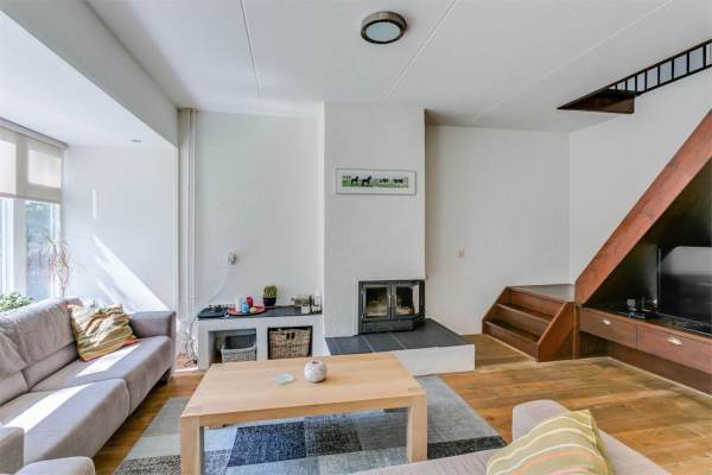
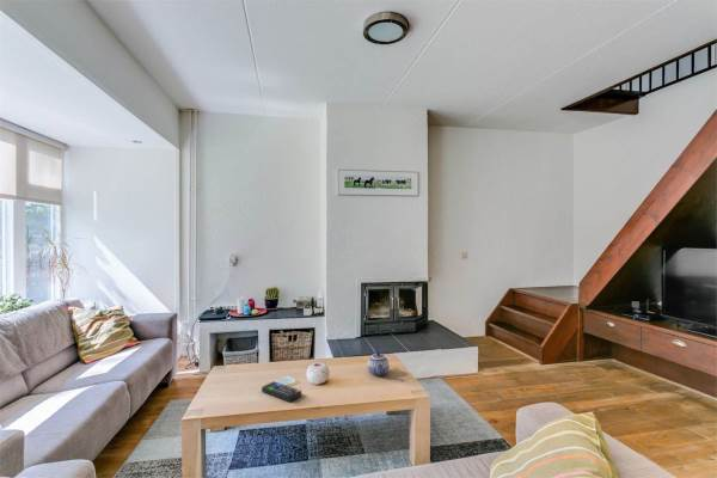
+ remote control (281, 391)
+ teapot (378, 362)
